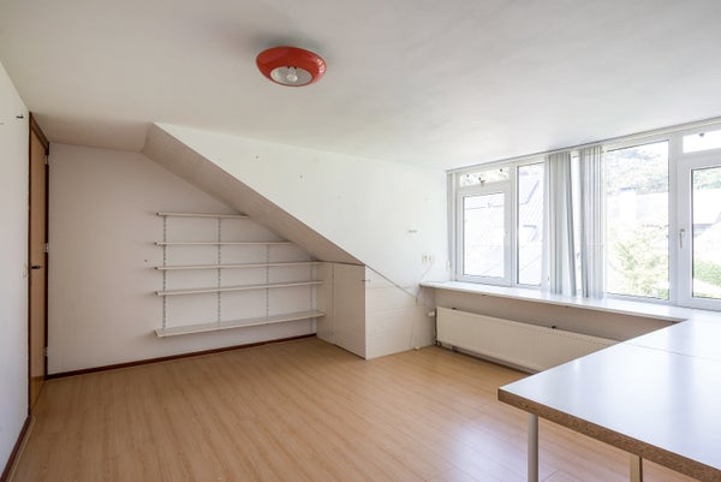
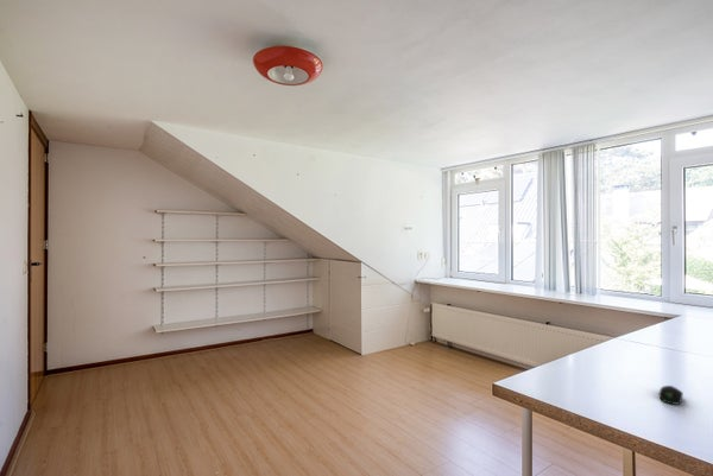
+ computer mouse (670, 392)
